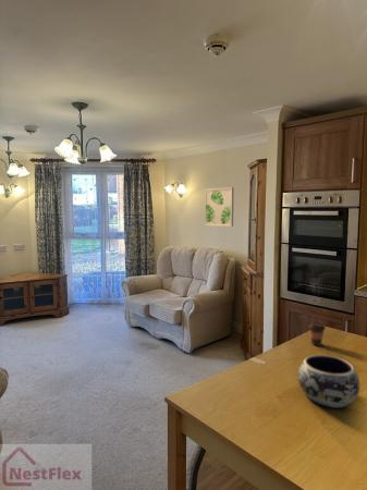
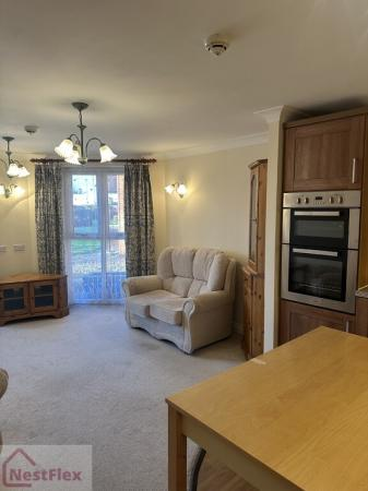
- wall art (218, 207)
- coffee cup (316, 333)
- decorative bowl (328, 380)
